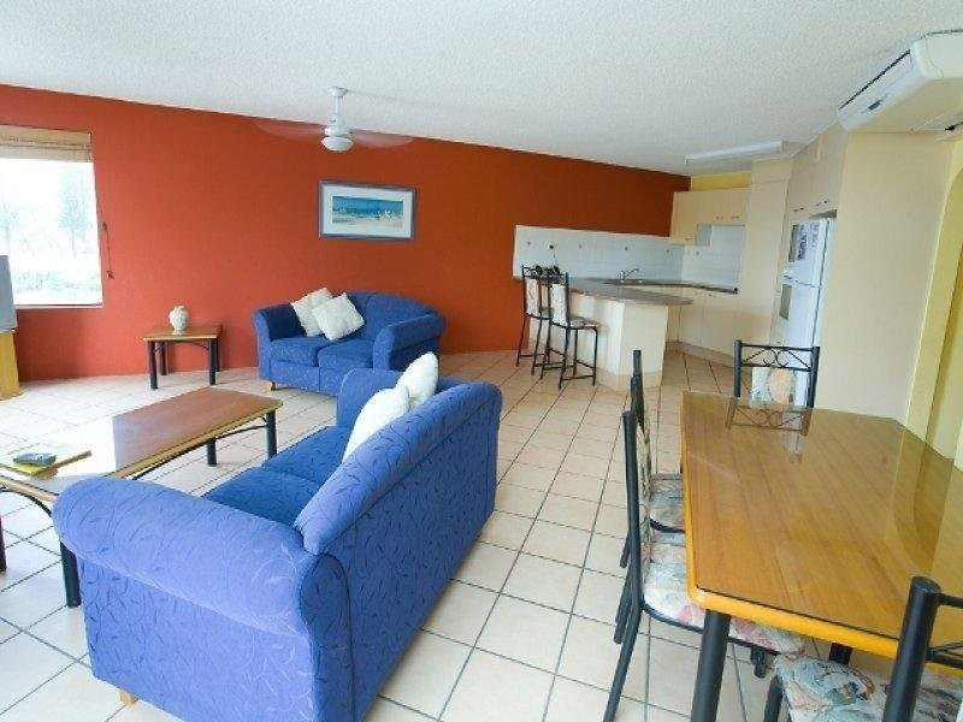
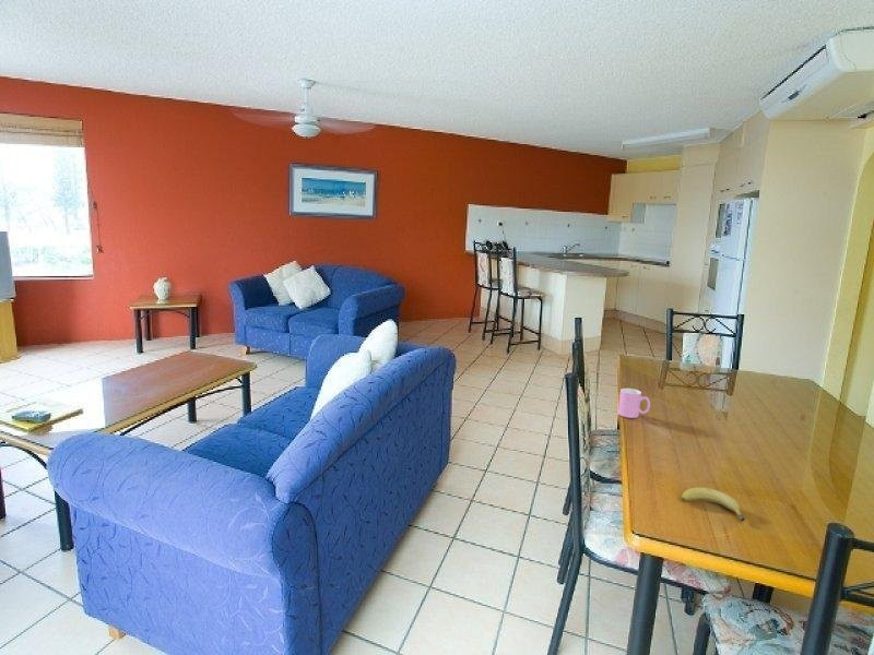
+ cup (634, 403)
+ fruit (713, 500)
